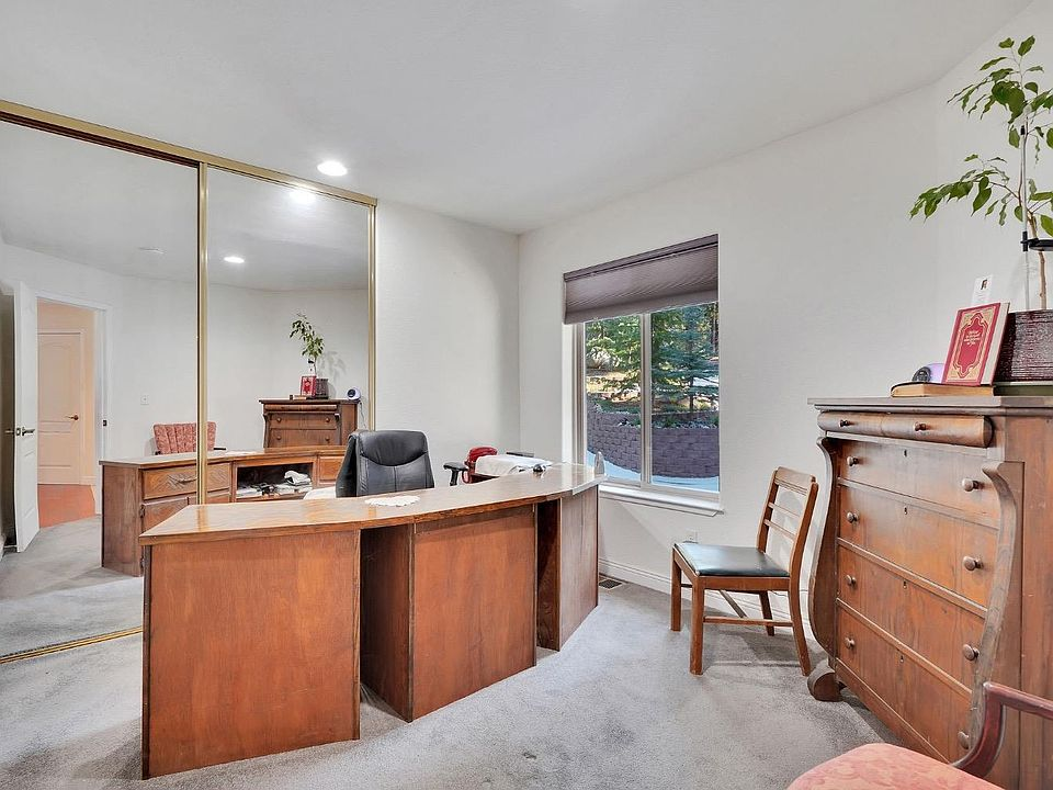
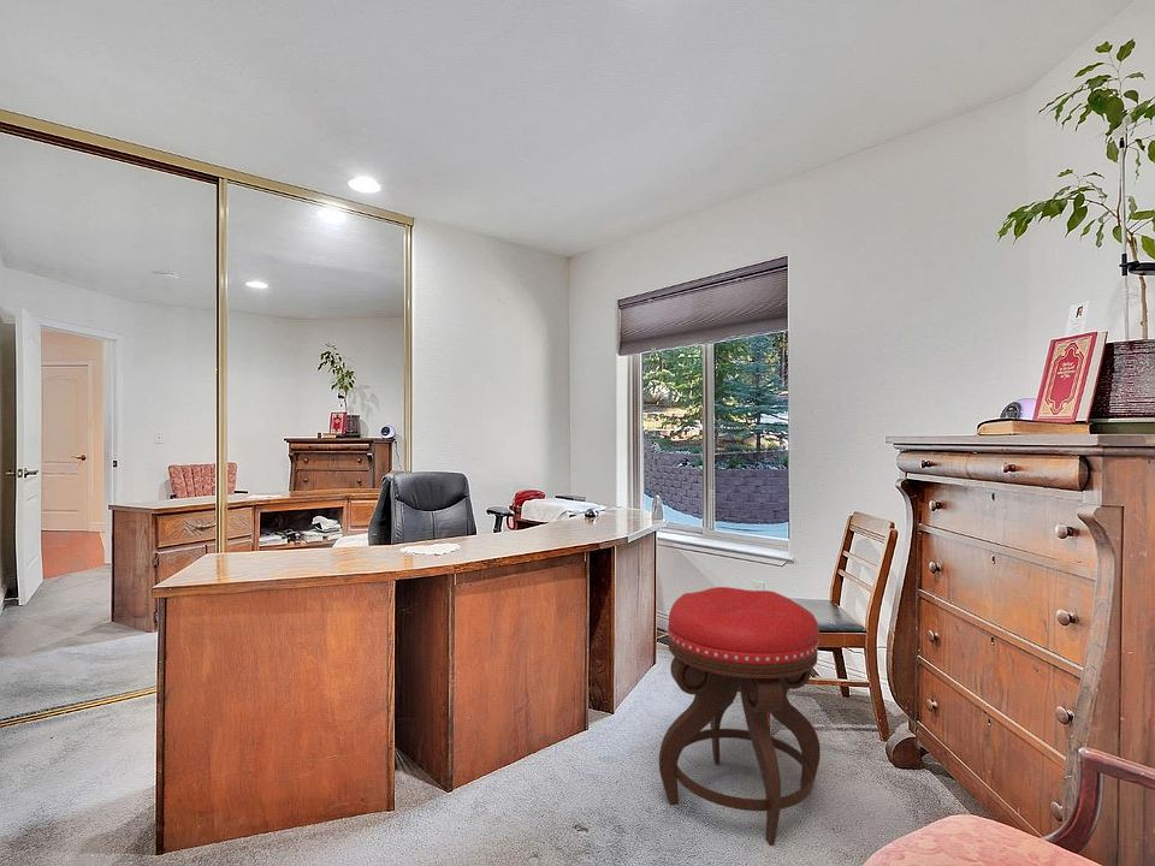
+ stool (741, 698)
